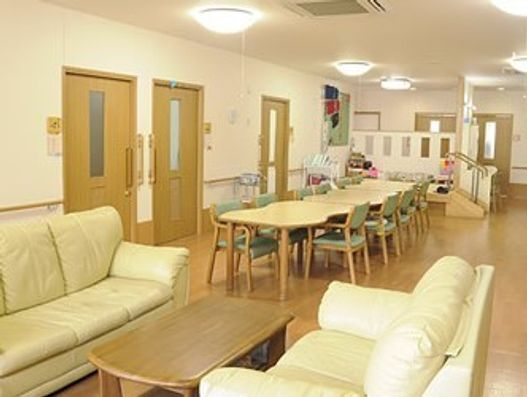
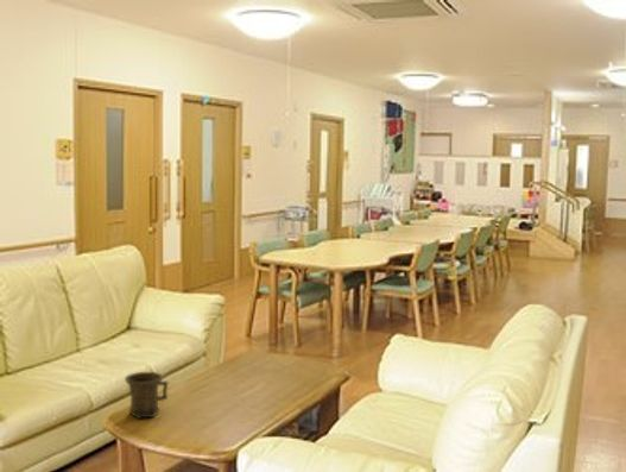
+ mug (144, 395)
